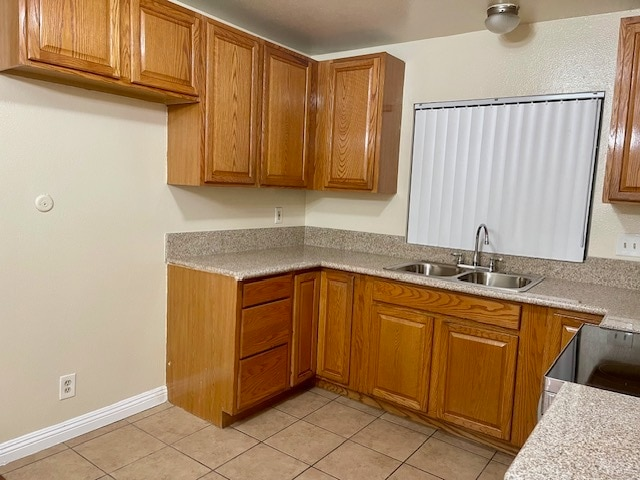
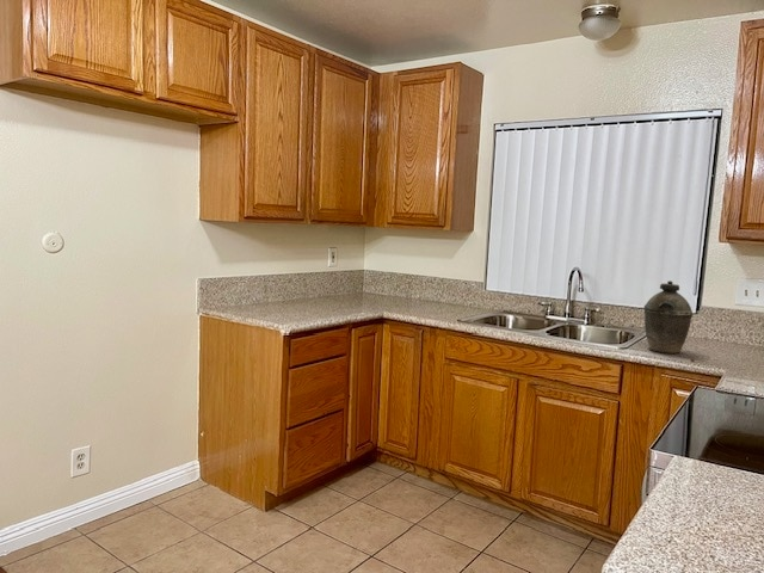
+ kettle (667, 315)
